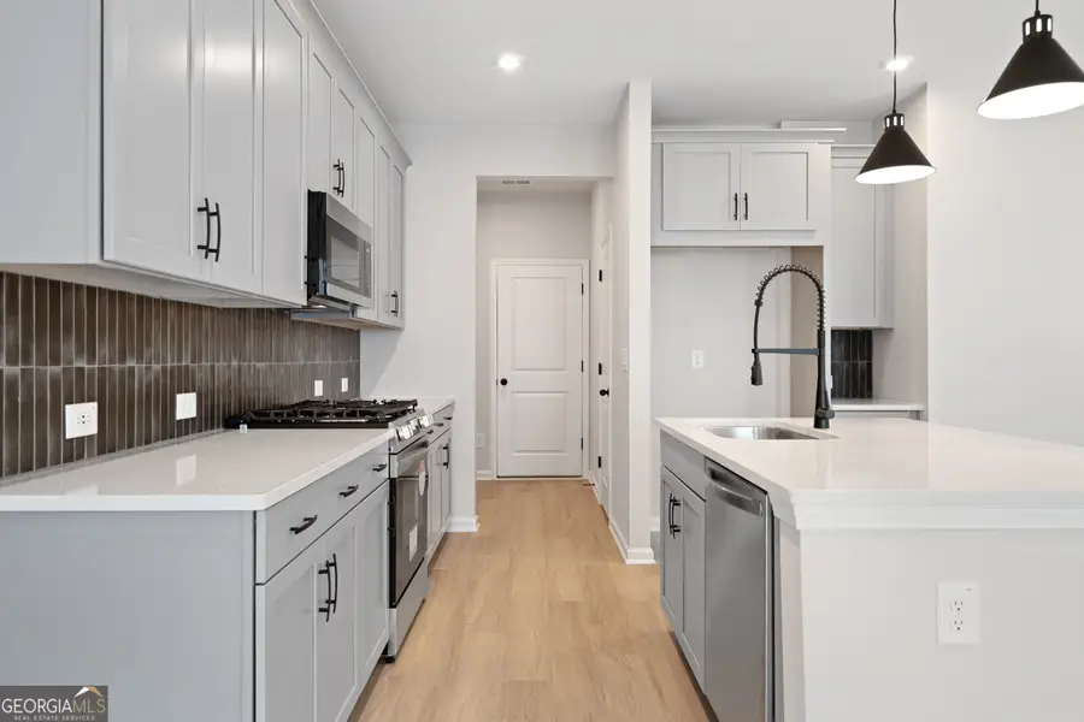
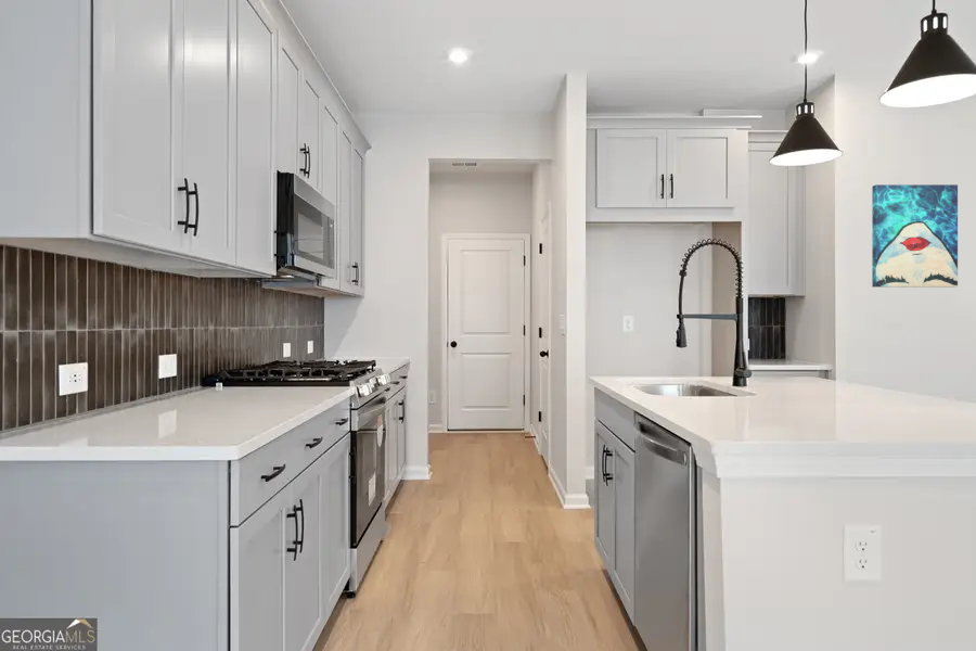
+ wall art (914, 235)
